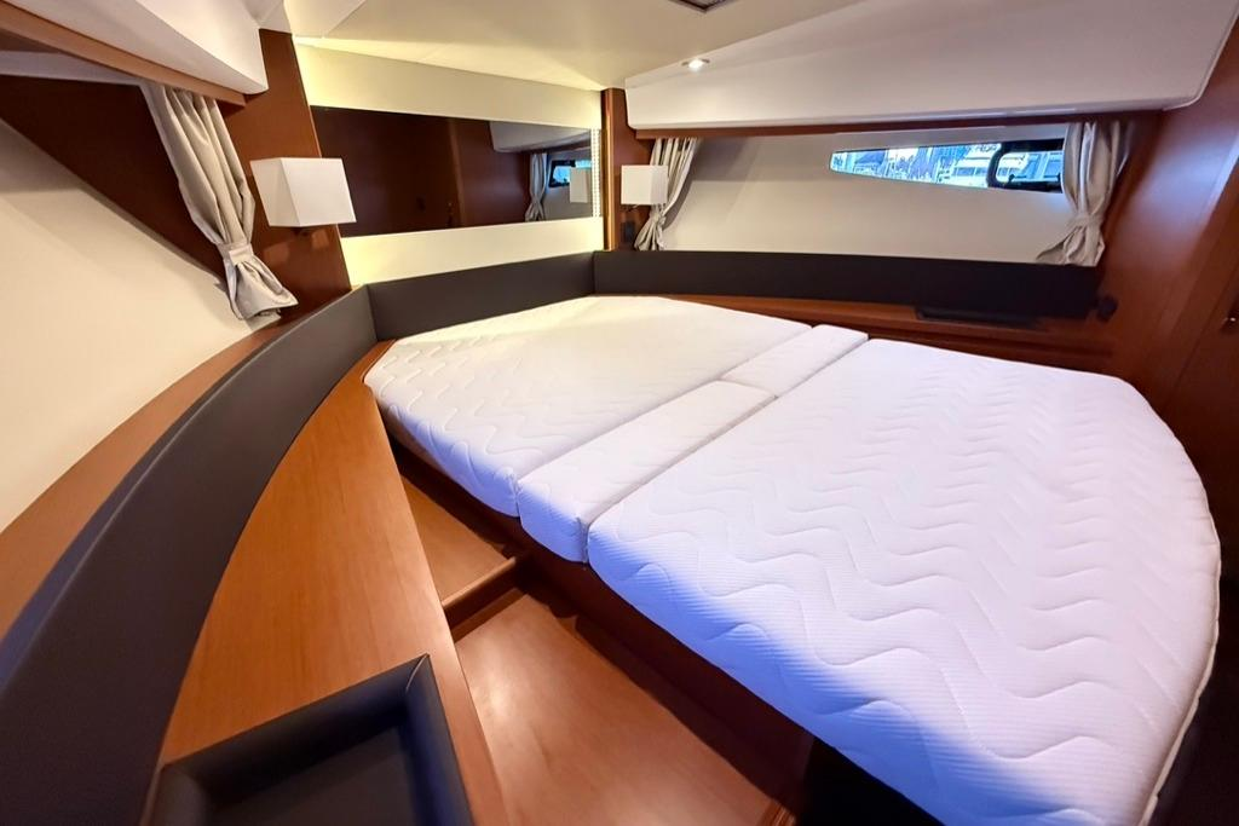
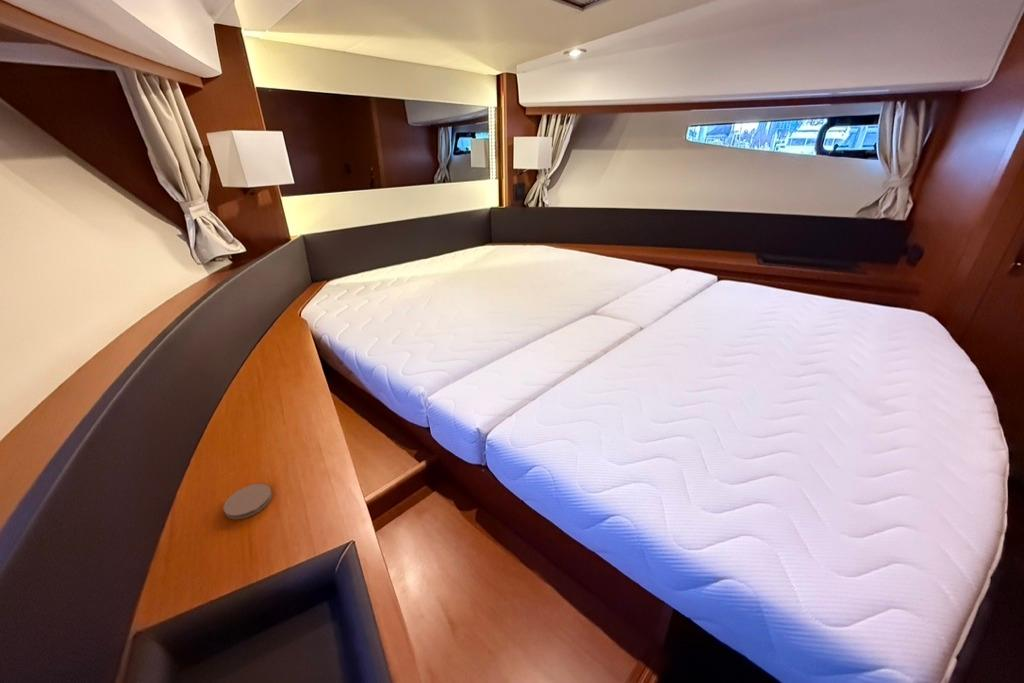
+ coaster (248, 500)
